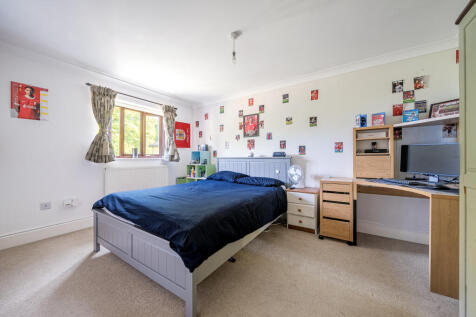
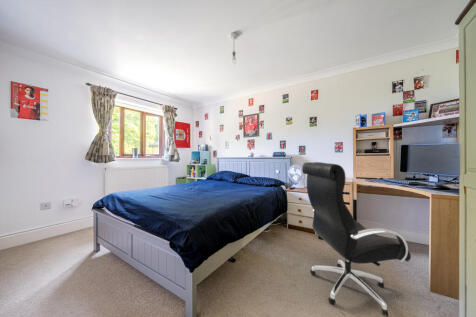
+ office chair (347, 224)
